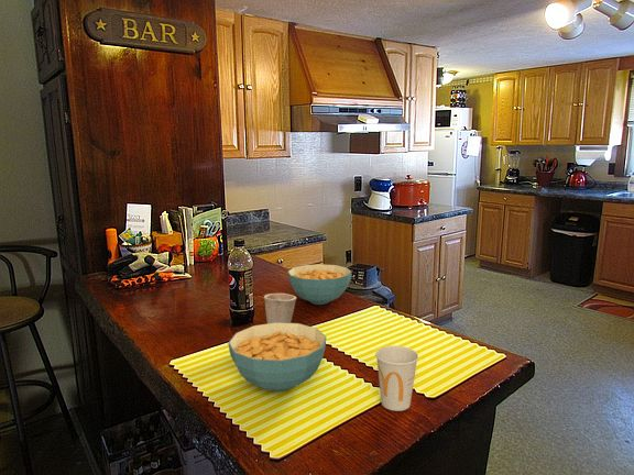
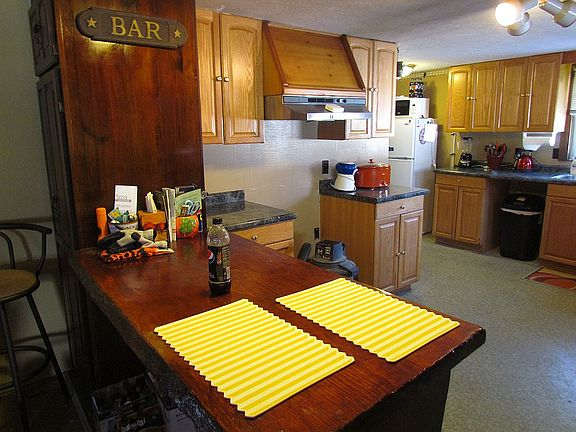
- cup (396, 378)
- cereal bowl (278, 362)
- cup (281, 318)
- cereal bowl (319, 286)
